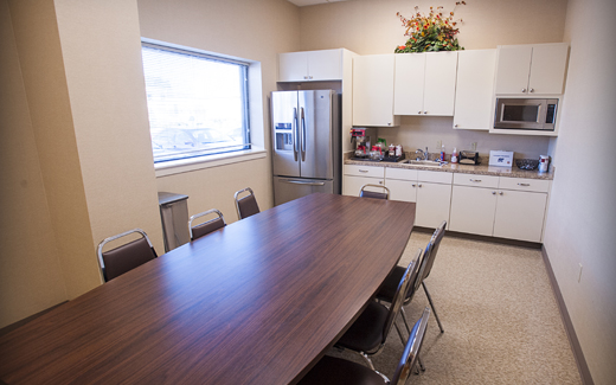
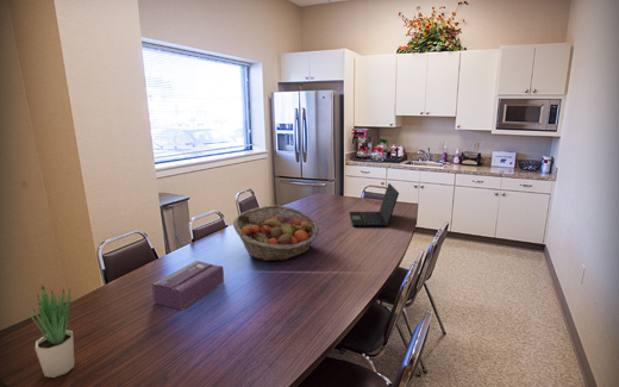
+ laptop (371, 212)
+ fruit basket (277, 231)
+ tissue box (189, 282)
+ potted plant (55, 325)
